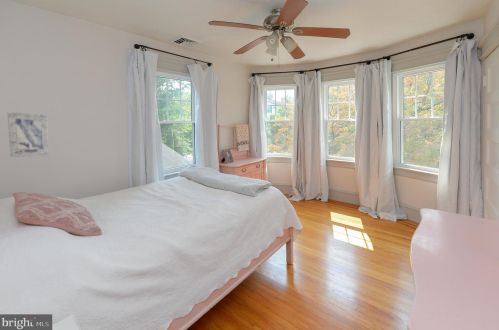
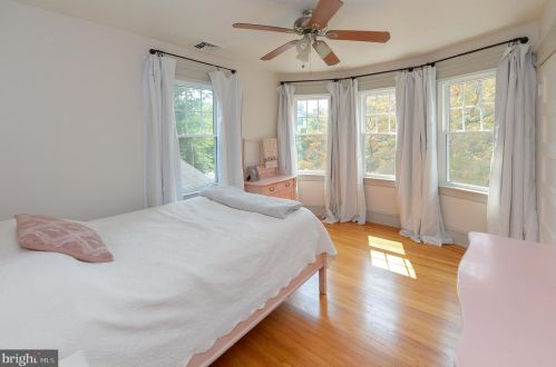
- wall art (29, 135)
